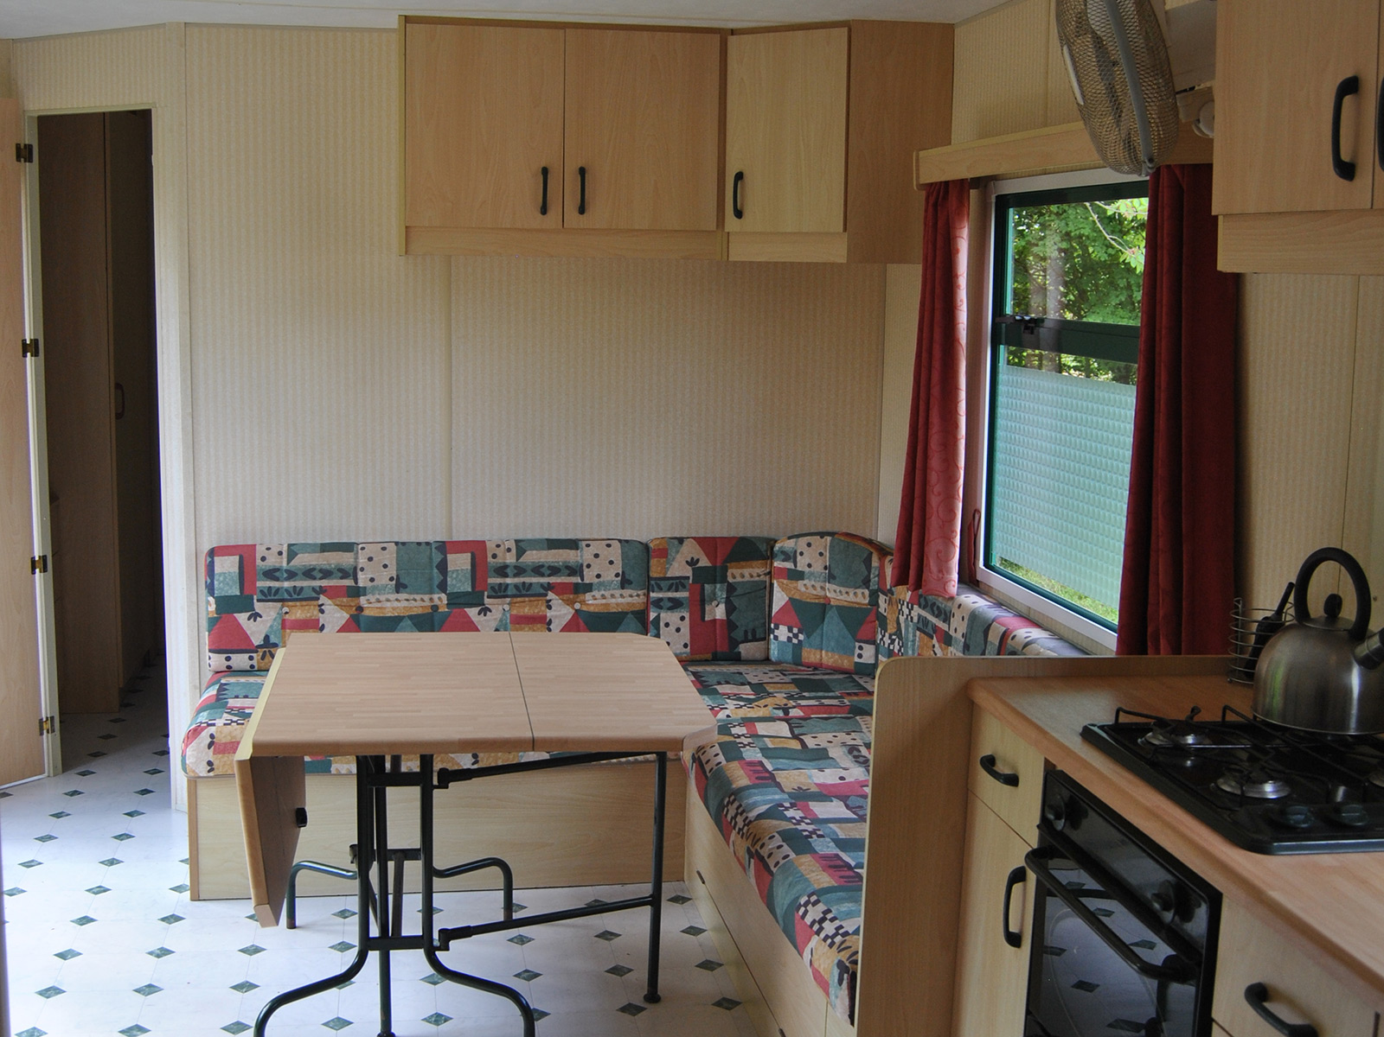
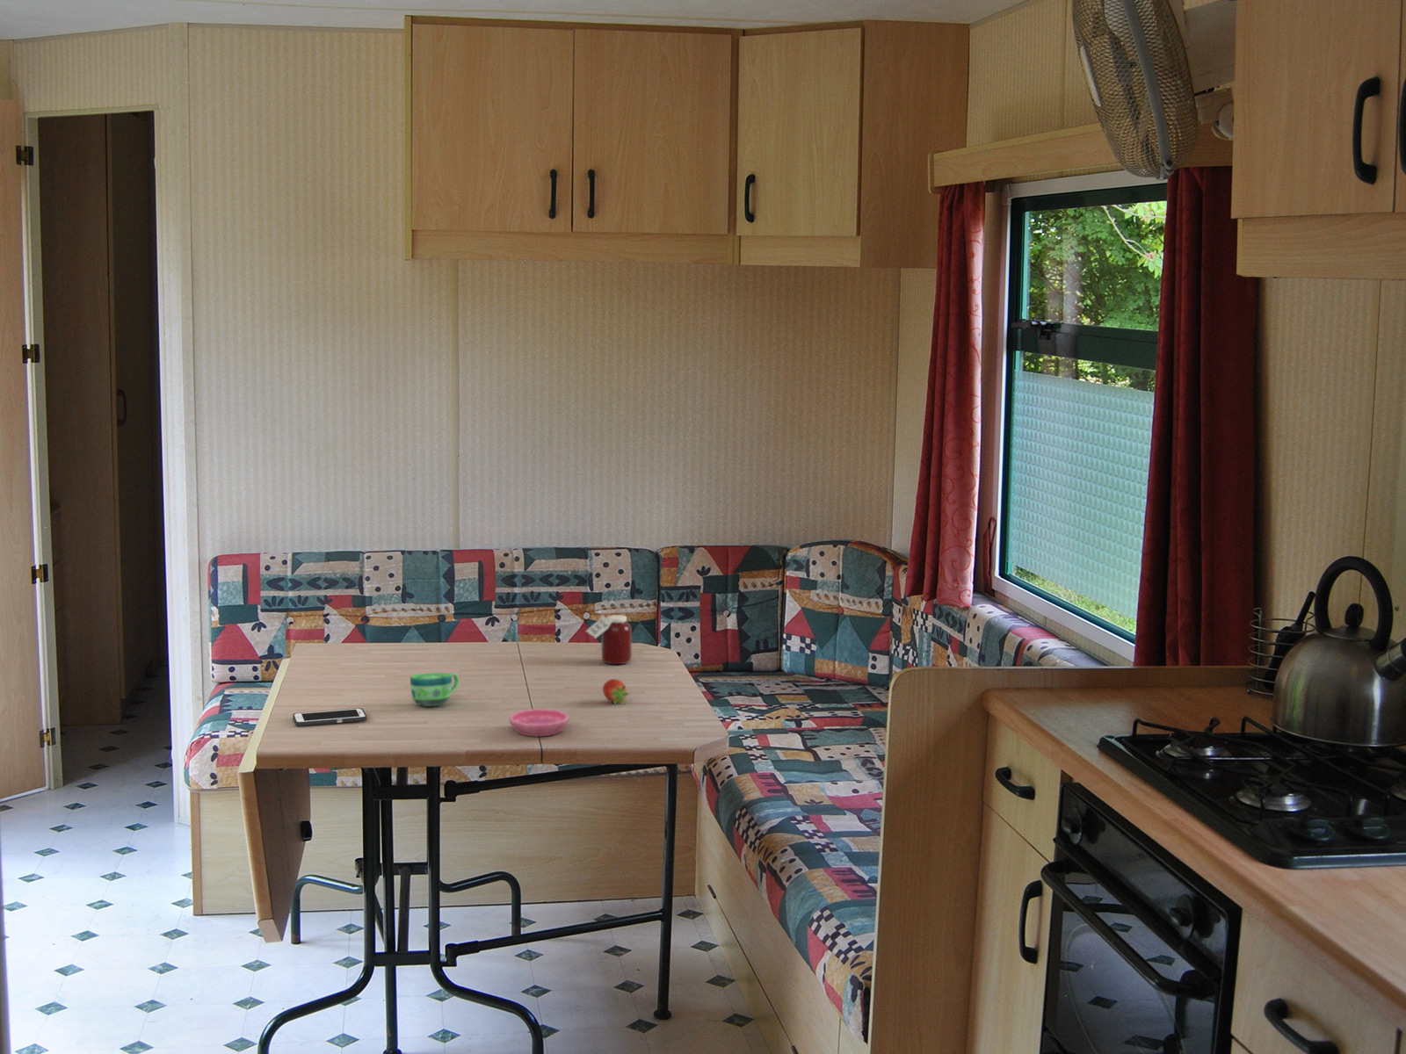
+ saucer (539, 723)
+ jar (610, 640)
+ cell phone (330, 716)
+ fruit (614, 691)
+ cup (435, 688)
